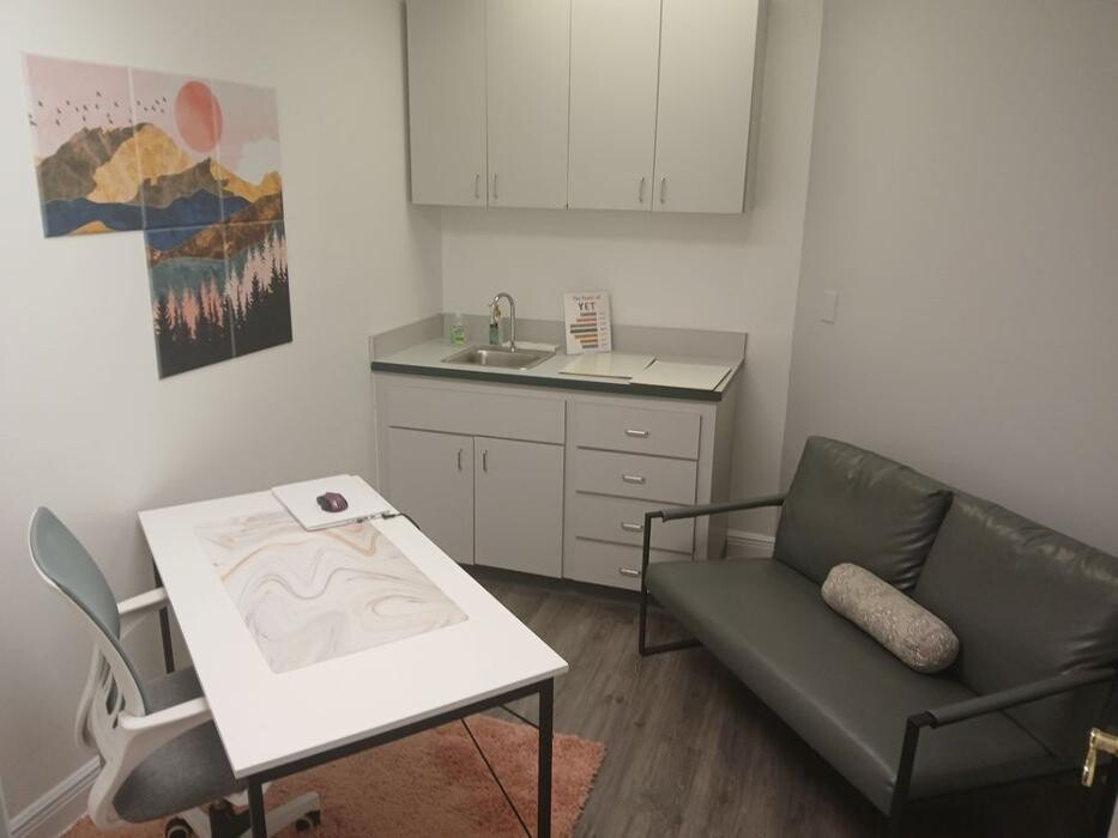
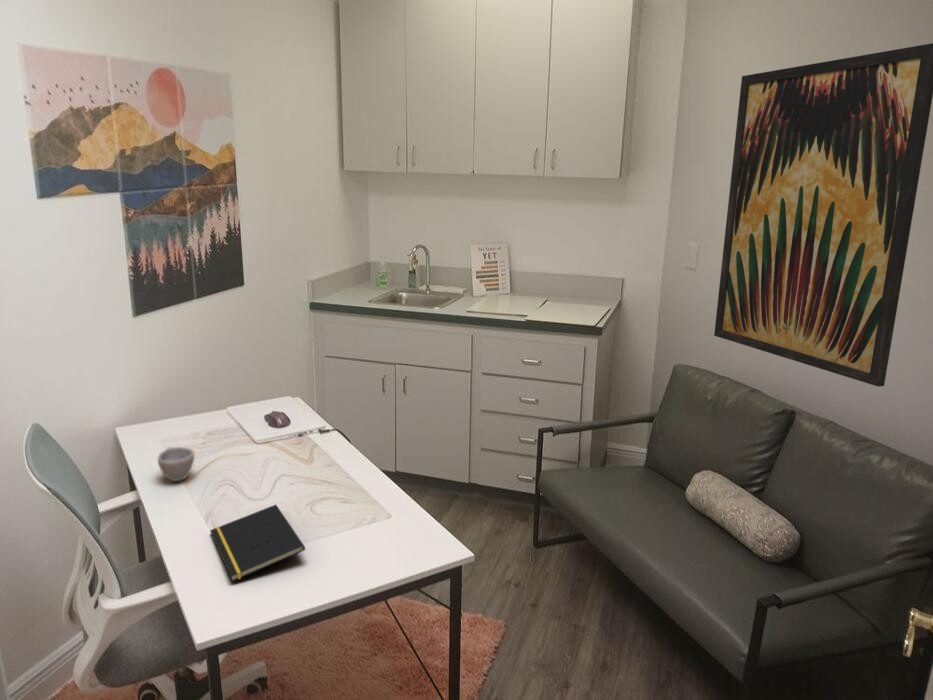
+ notepad (255, 539)
+ wall art (806, 216)
+ cup (174, 464)
